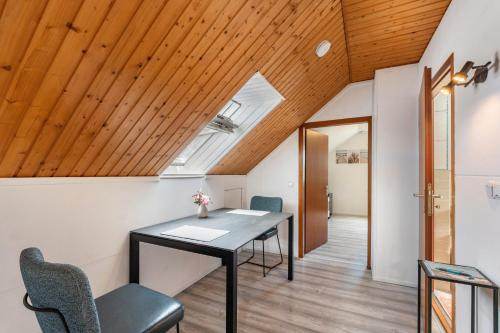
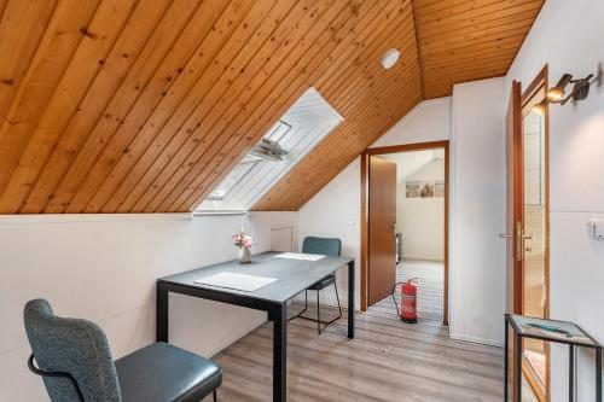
+ fire extinguisher (405, 297)
